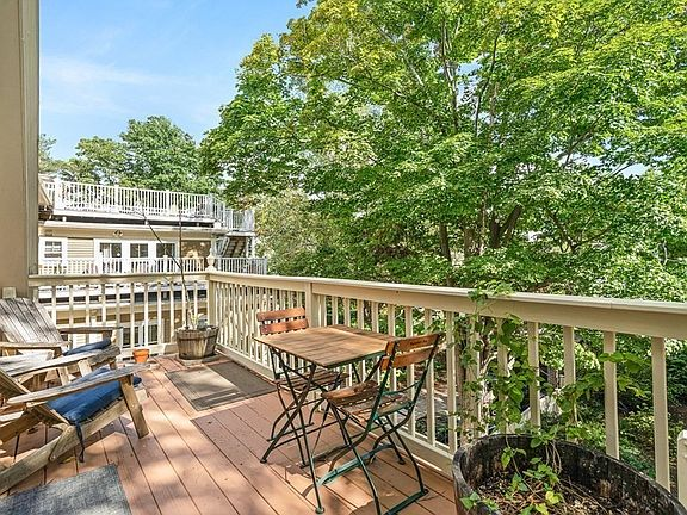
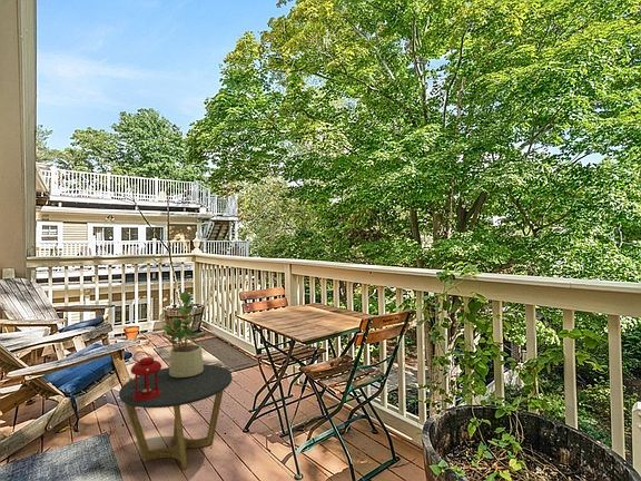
+ lantern (146, 371)
+ side table (179, 416)
+ potted plant (181, 333)
